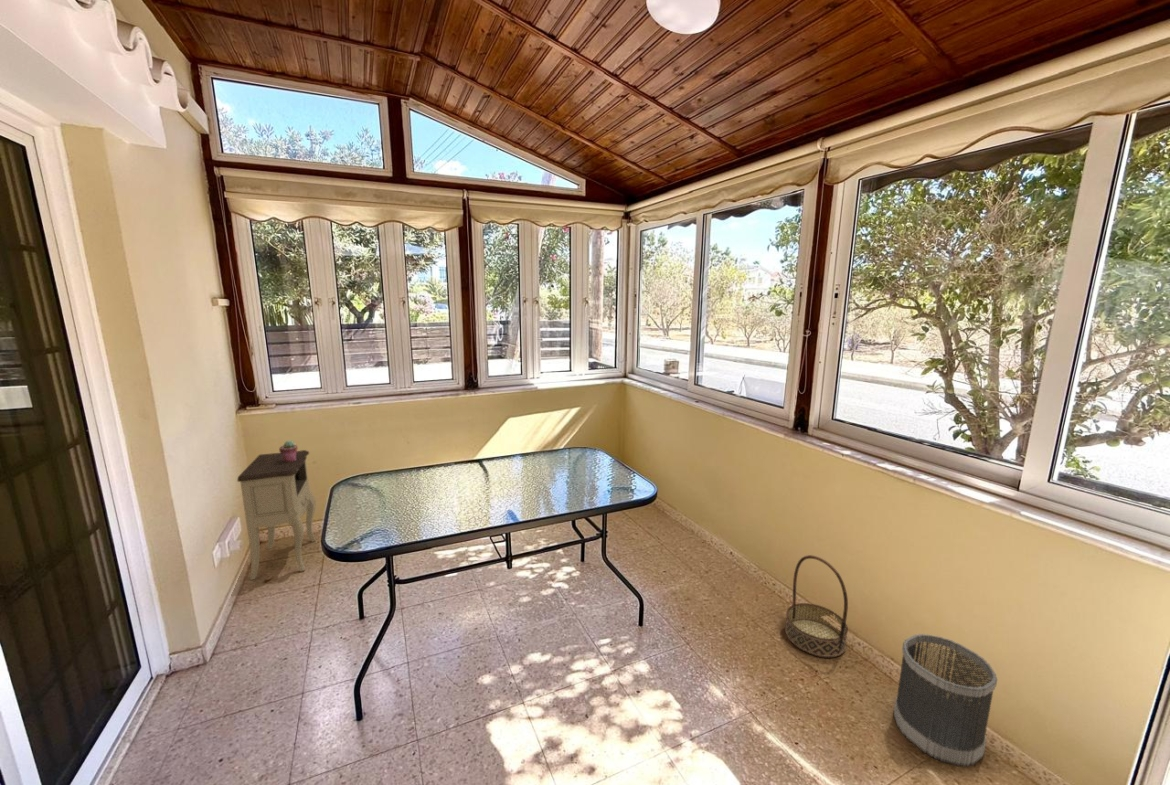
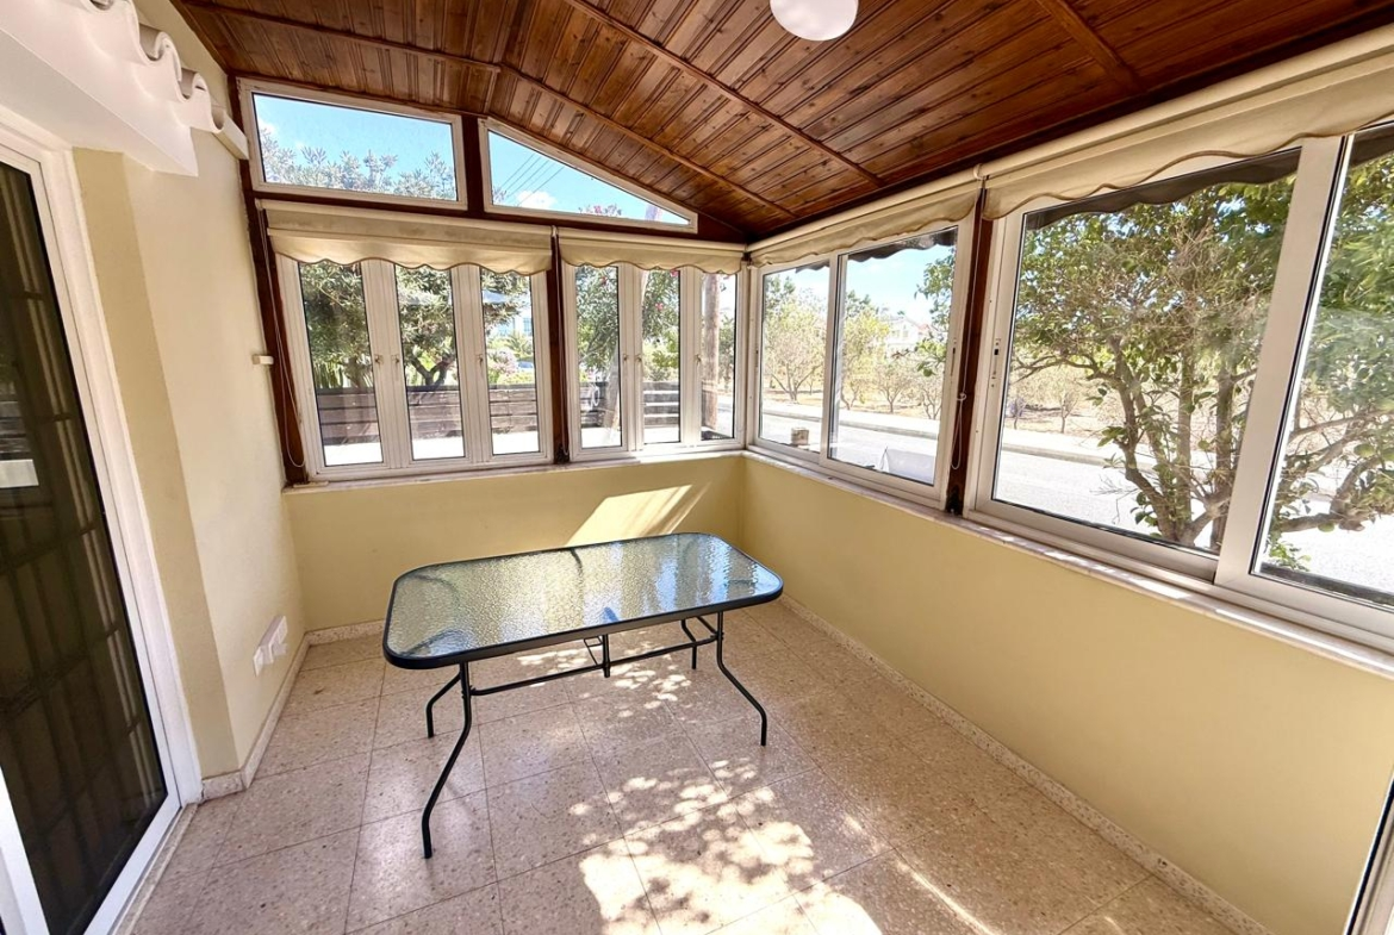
- potted succulent (288, 450)
- wastebasket (942, 696)
- nightstand (281, 511)
- basket (818, 605)
